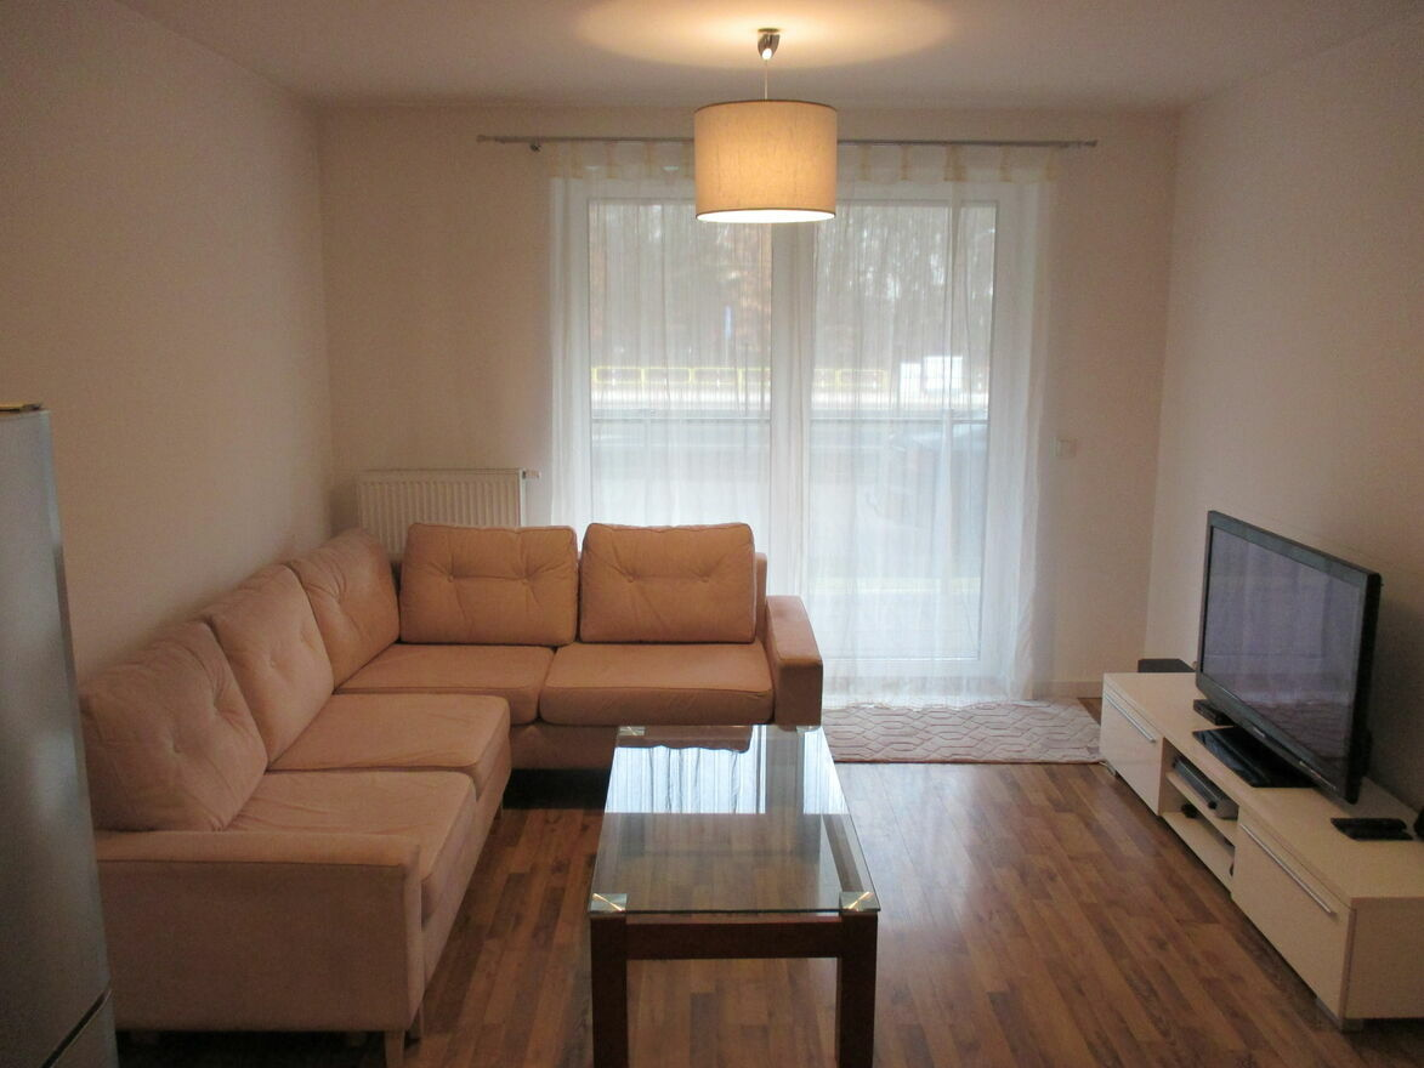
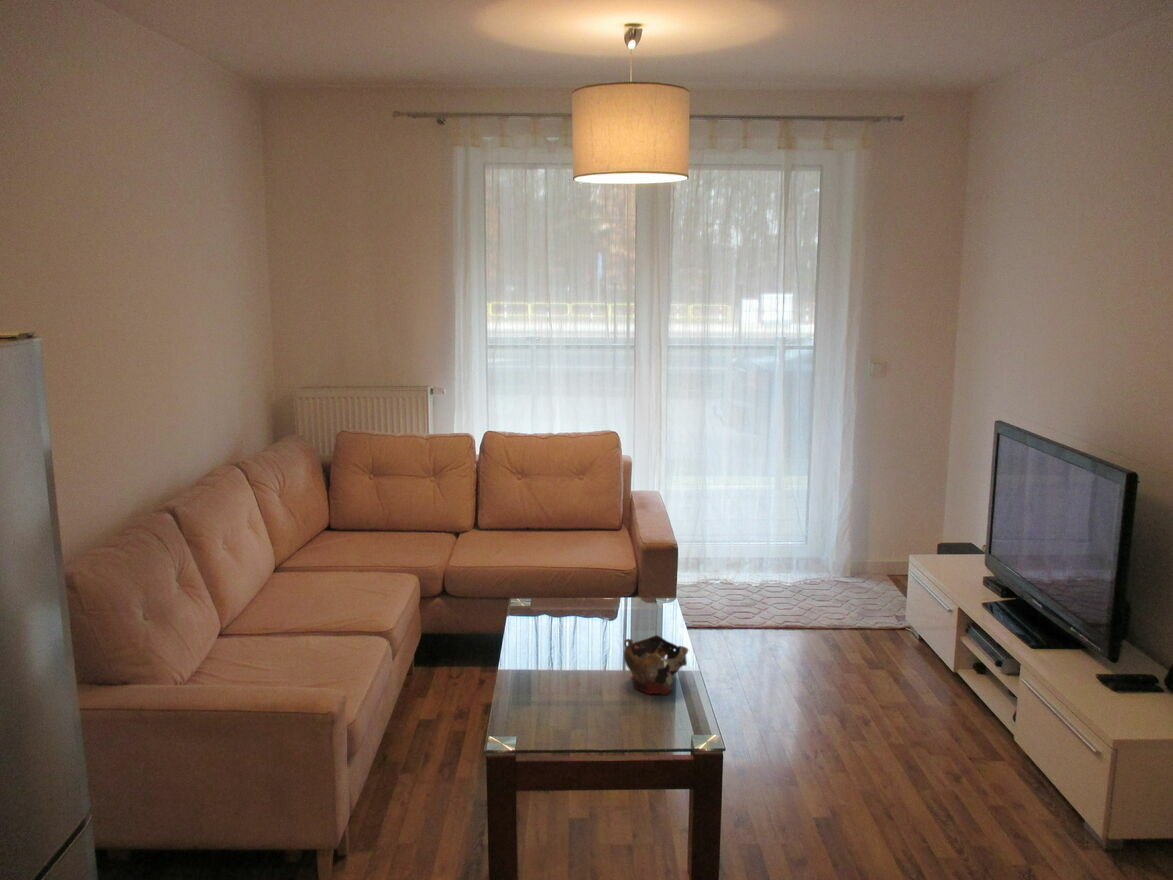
+ decorative bowl (656, 662)
